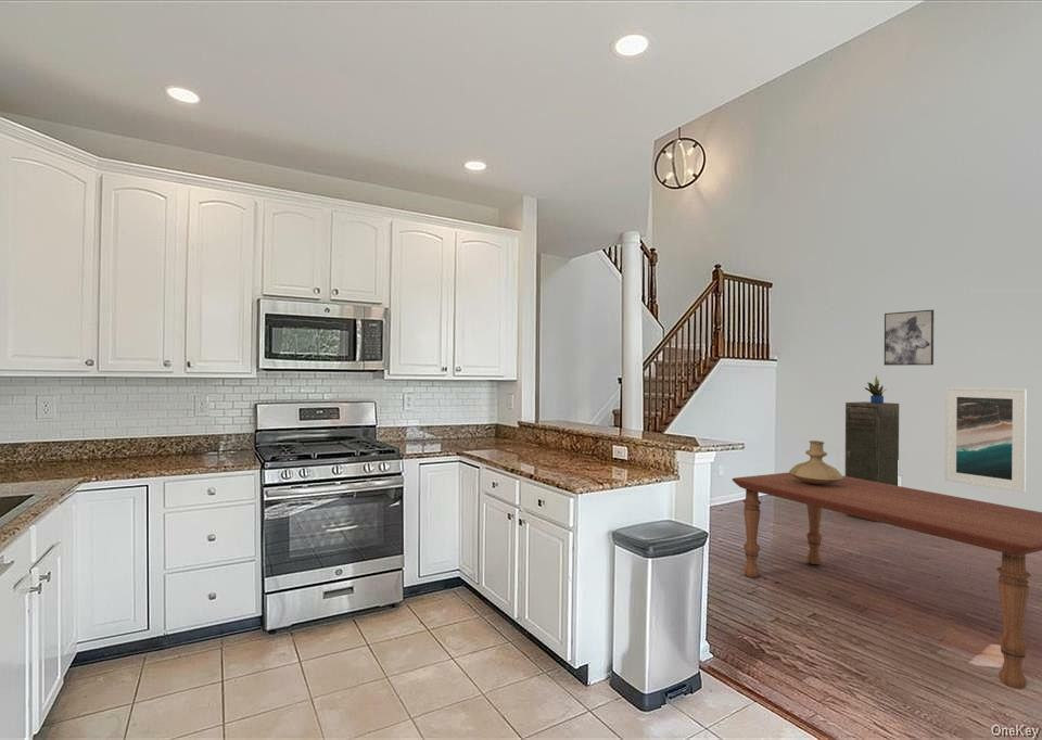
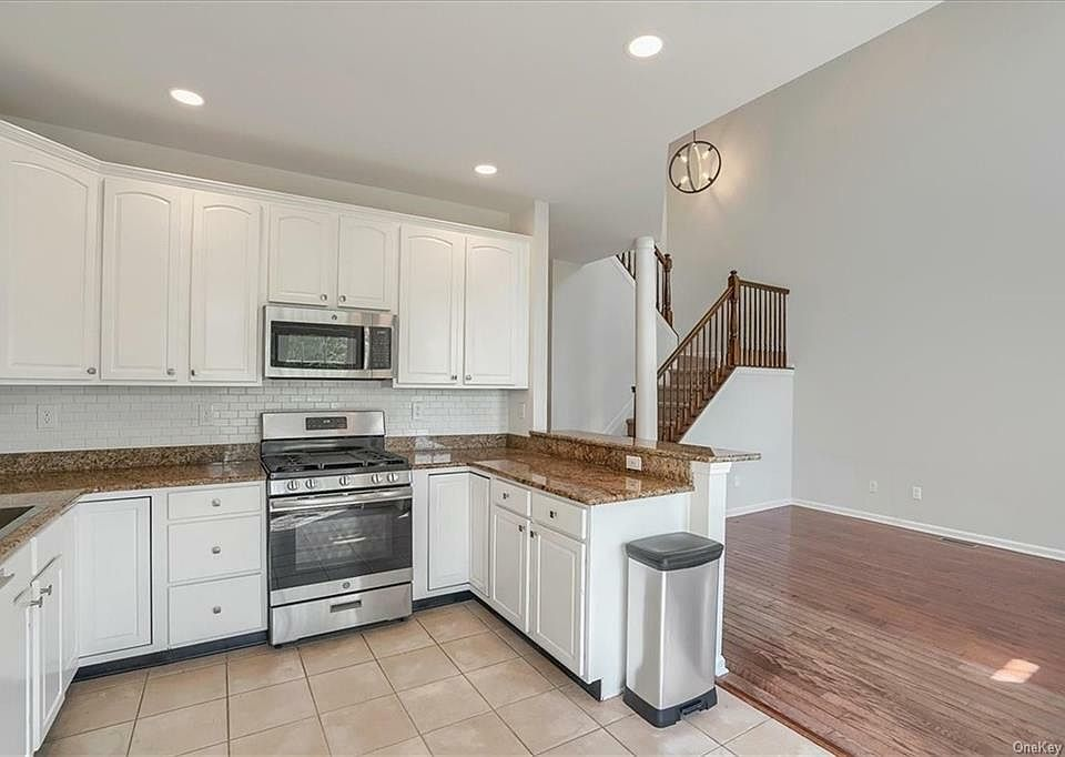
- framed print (983, 436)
- vase (815, 462)
- wall art (907, 337)
- potted plant (875, 388)
- dining table (894, 525)
- storage cabinet (871, 459)
